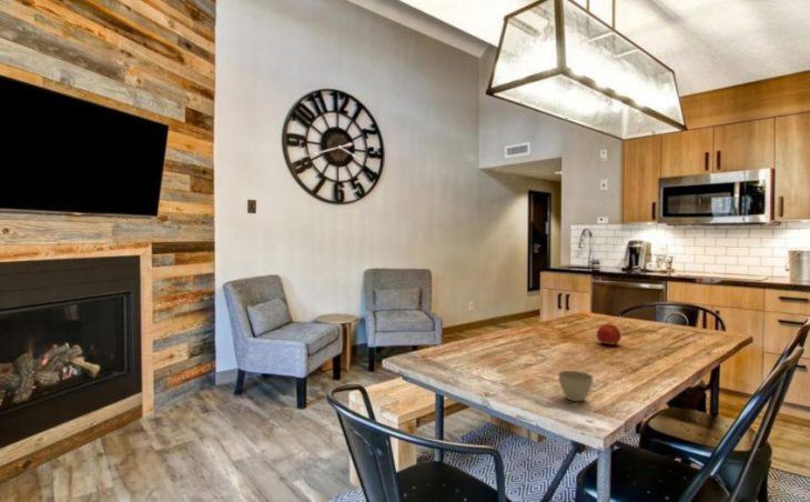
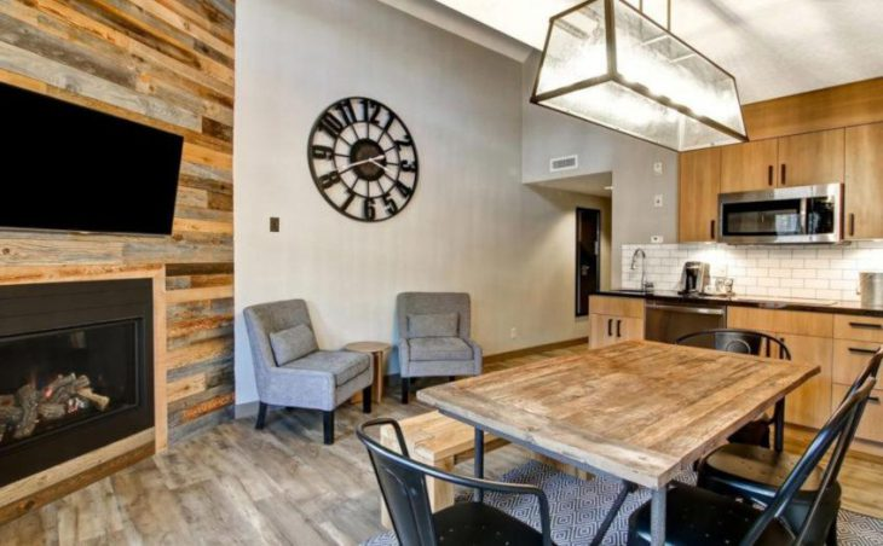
- flower pot (575, 386)
- fruit (608, 333)
